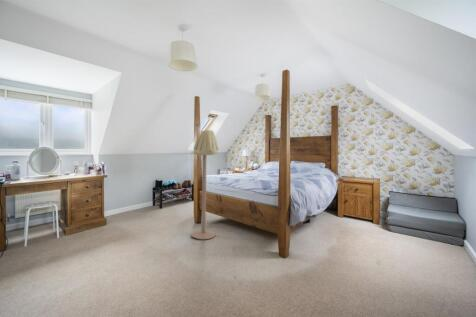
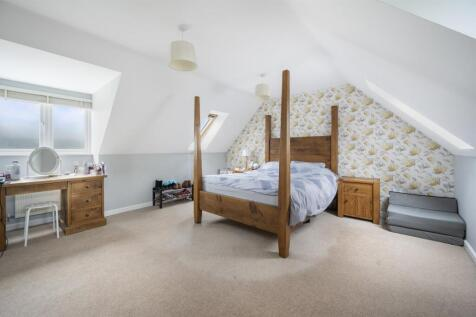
- floor lamp (205, 183)
